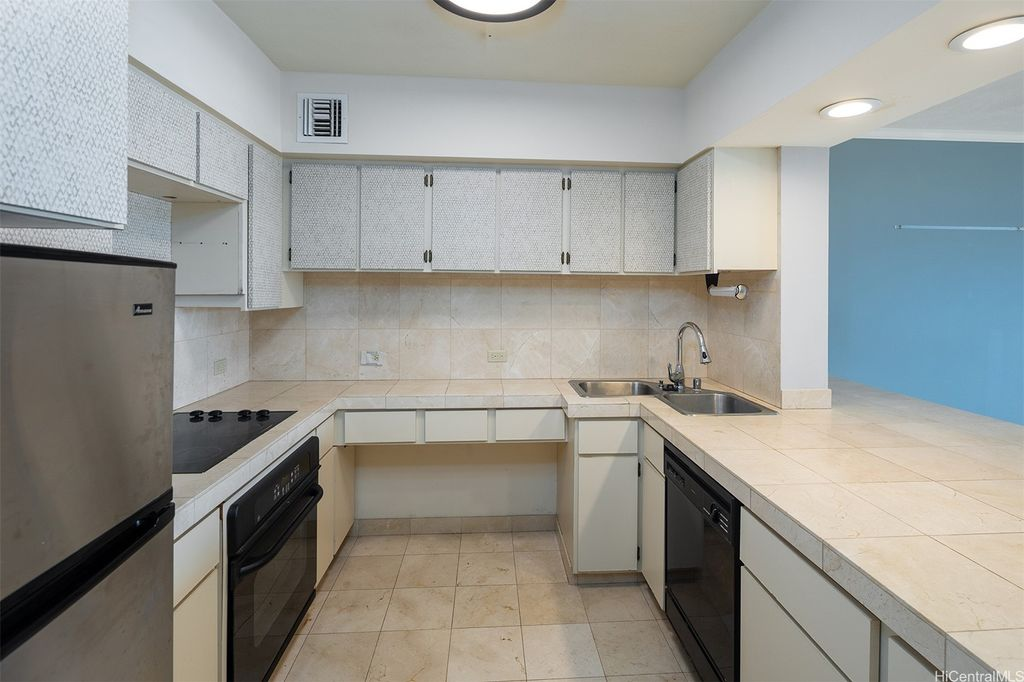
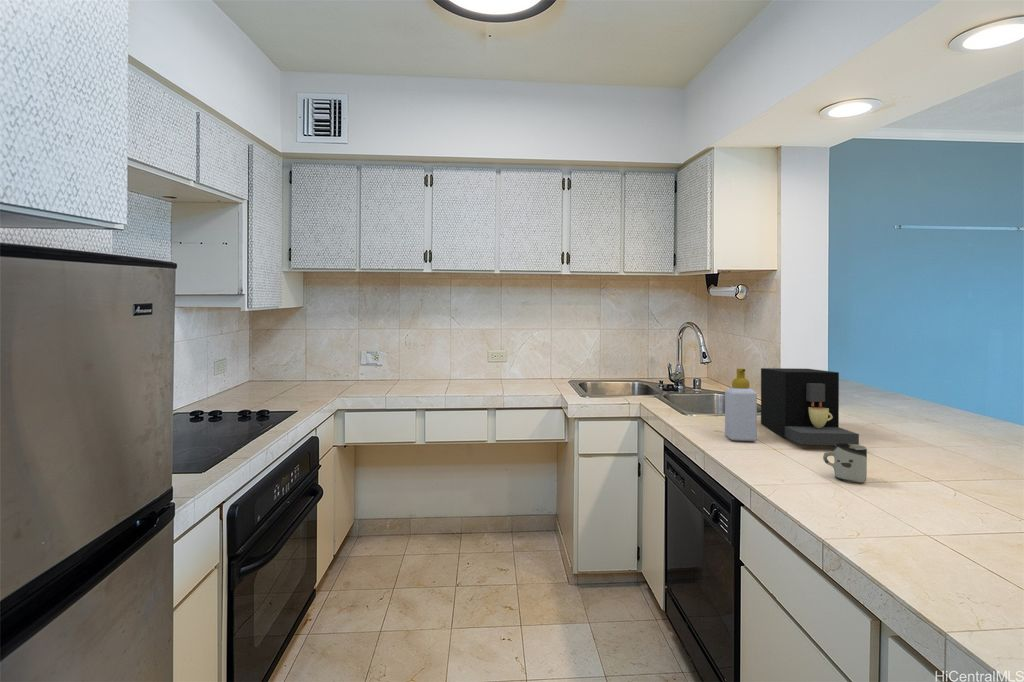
+ cup (844, 461)
+ soap bottle (740, 403)
+ coffee maker (804, 403)
